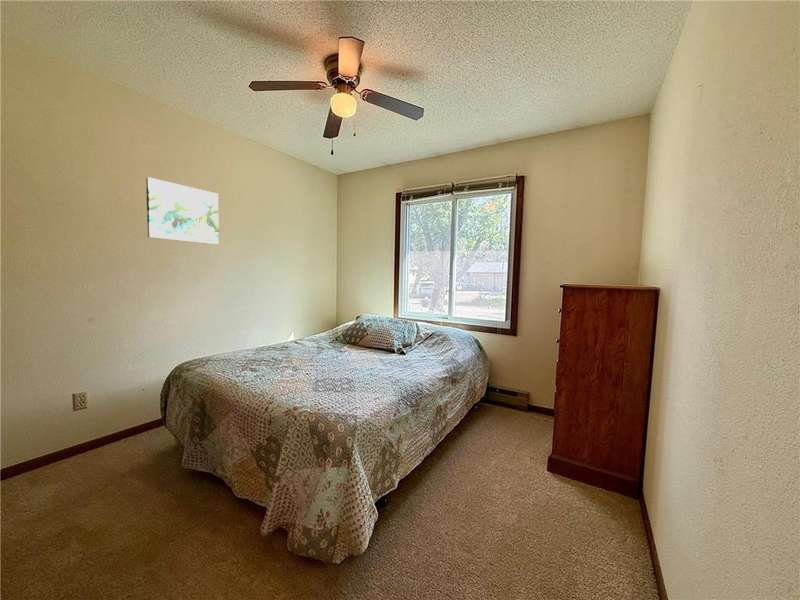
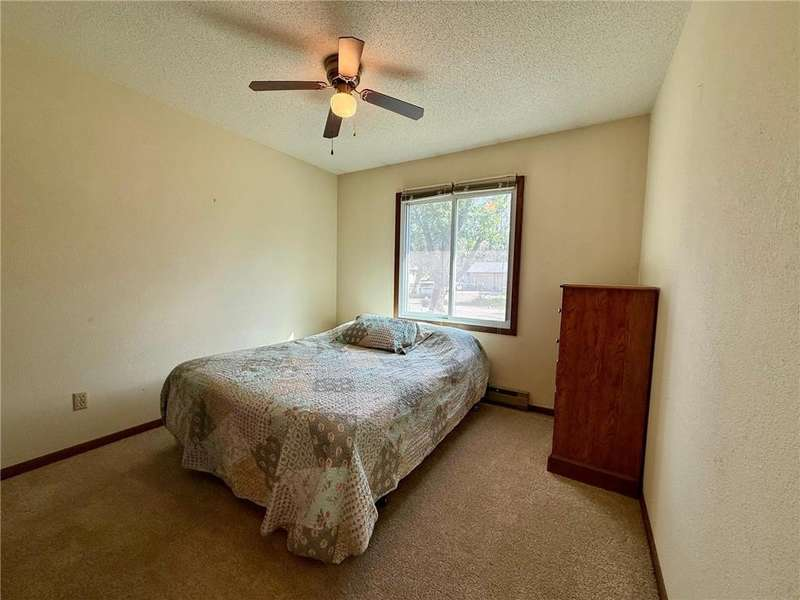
- wall art (185, 213)
